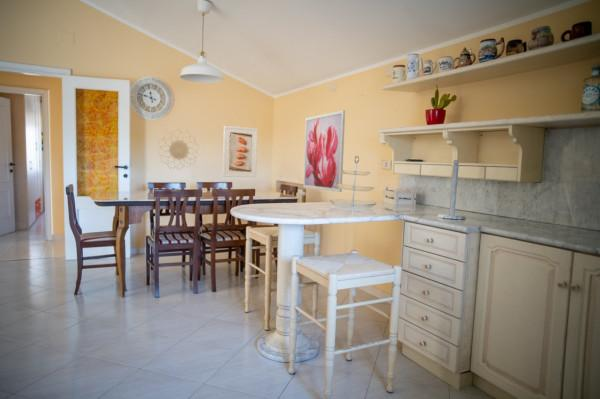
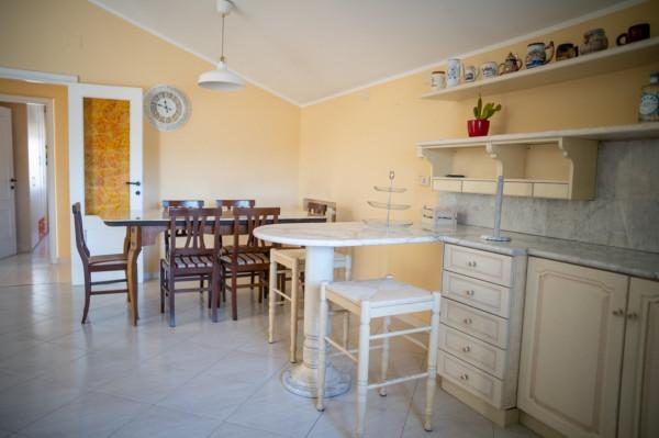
- wall art (322, 152)
- decorative wall piece (178, 149)
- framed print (240, 152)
